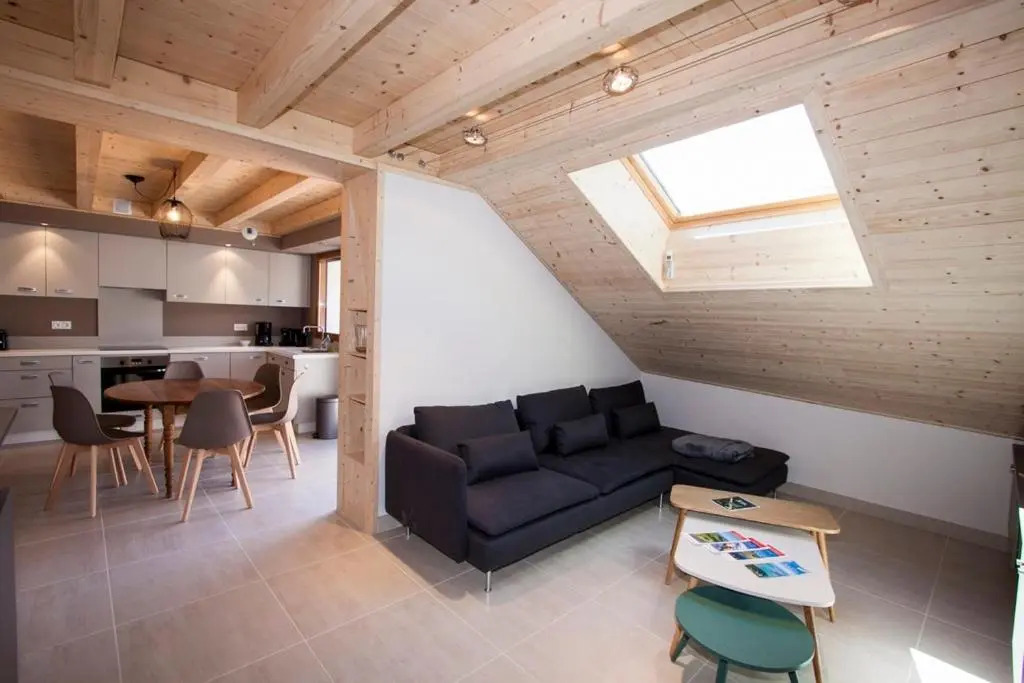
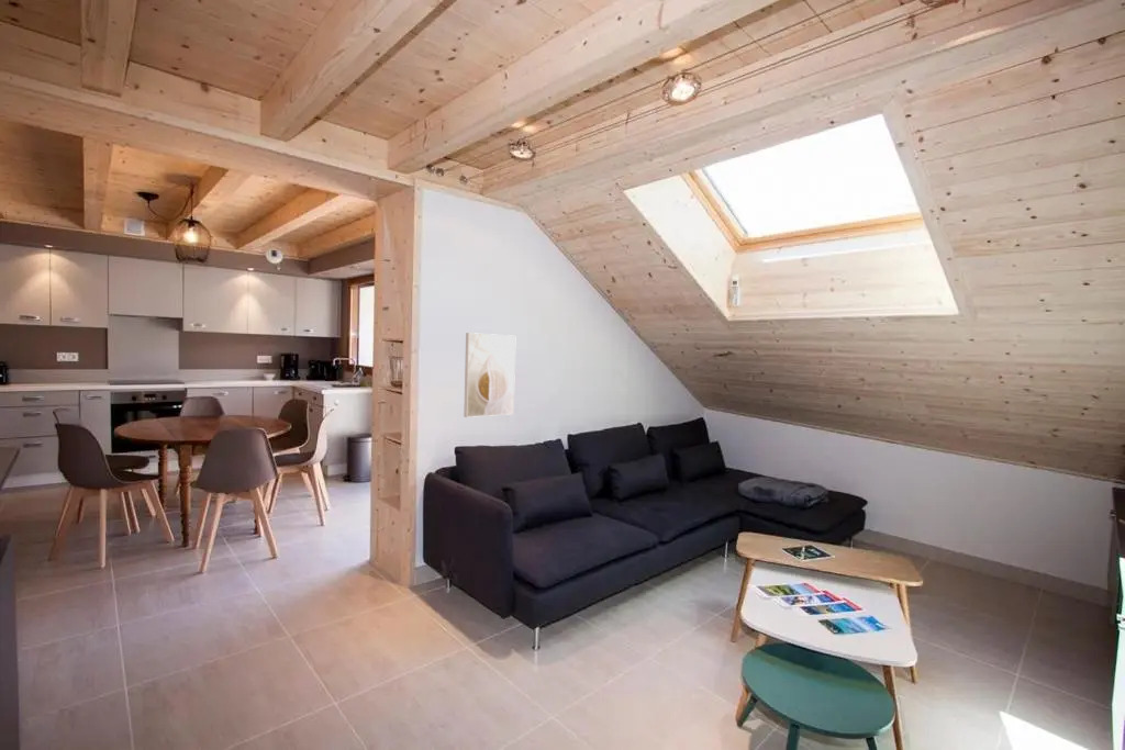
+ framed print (490, 374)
